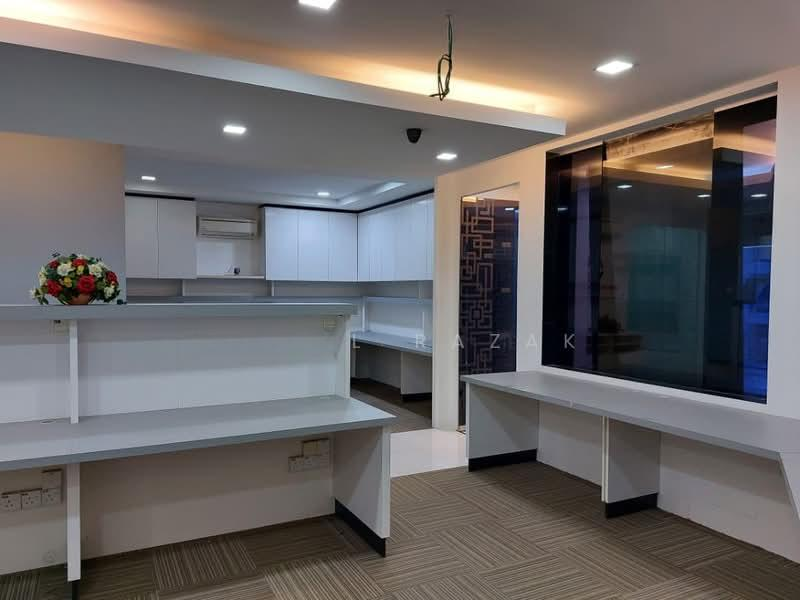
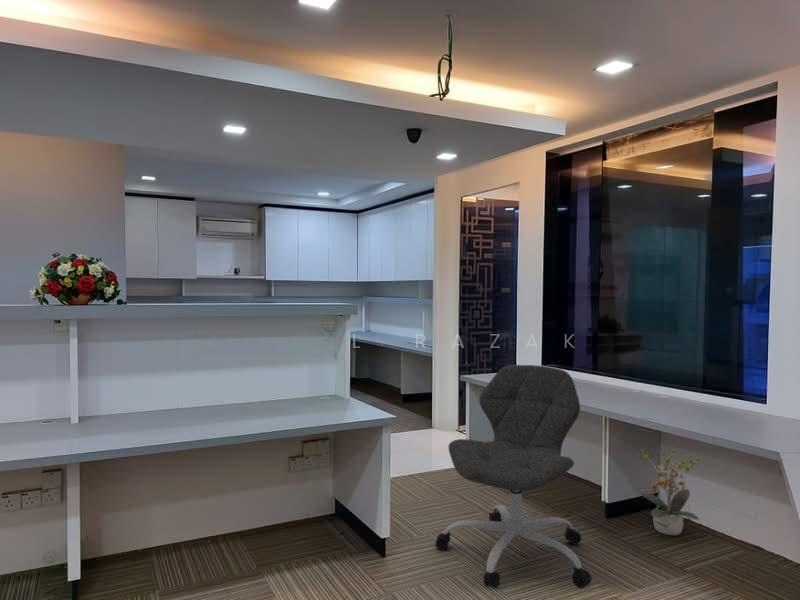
+ potted plant (668, 490)
+ office chair (517, 463)
